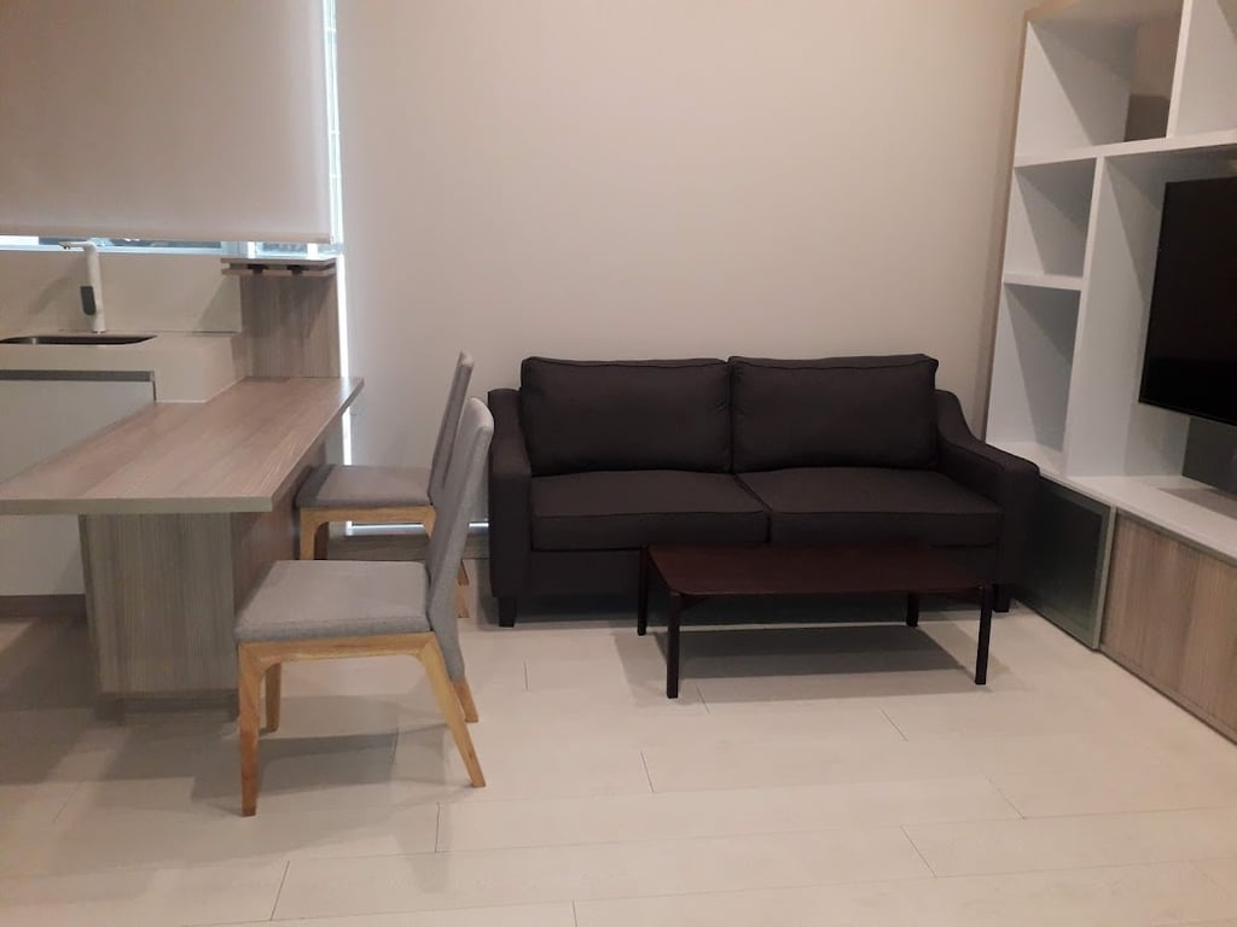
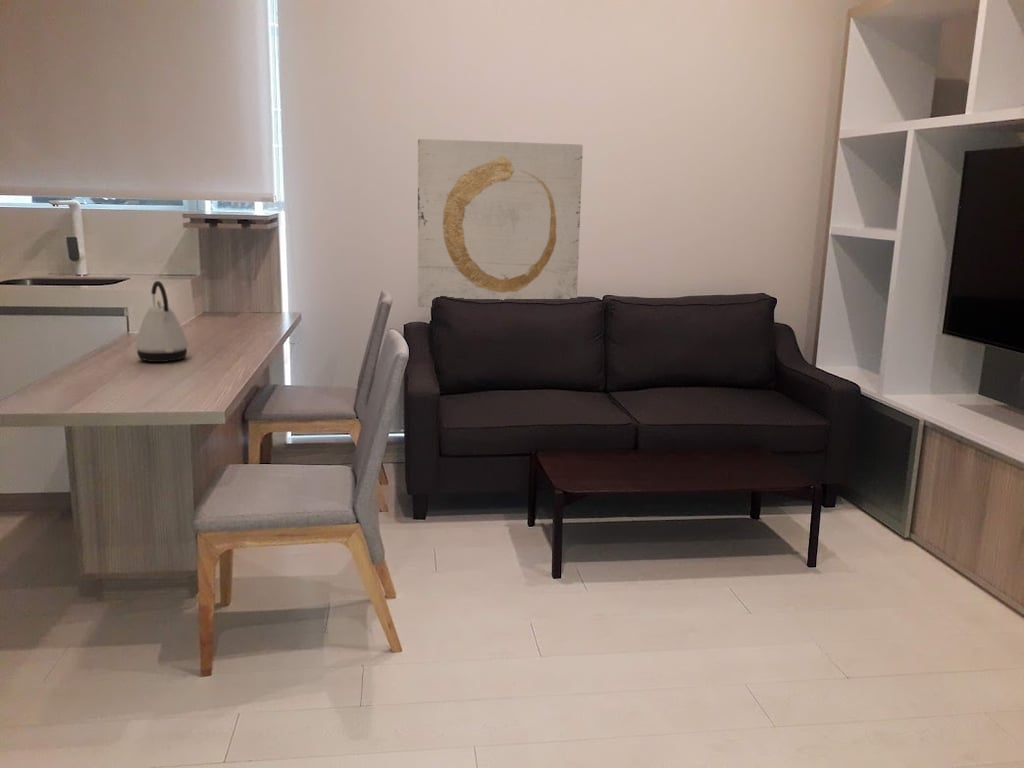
+ kettle (160, 320)
+ wall art (499, 226)
